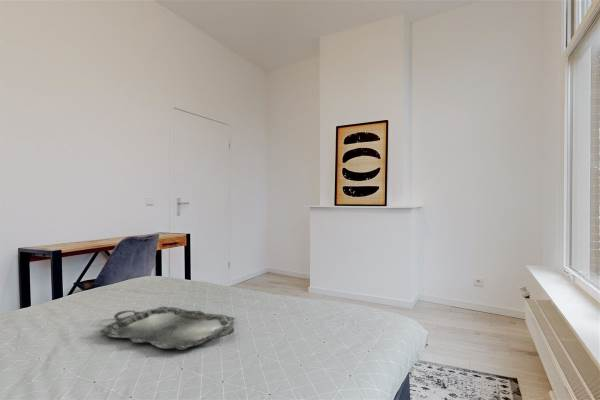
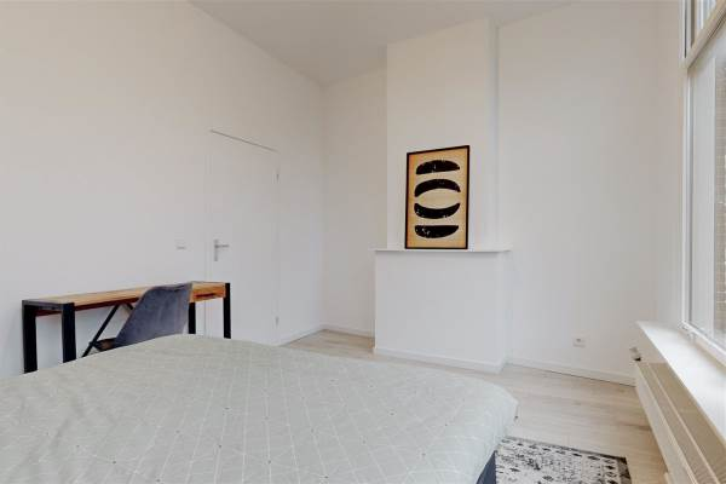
- serving tray (170, 325)
